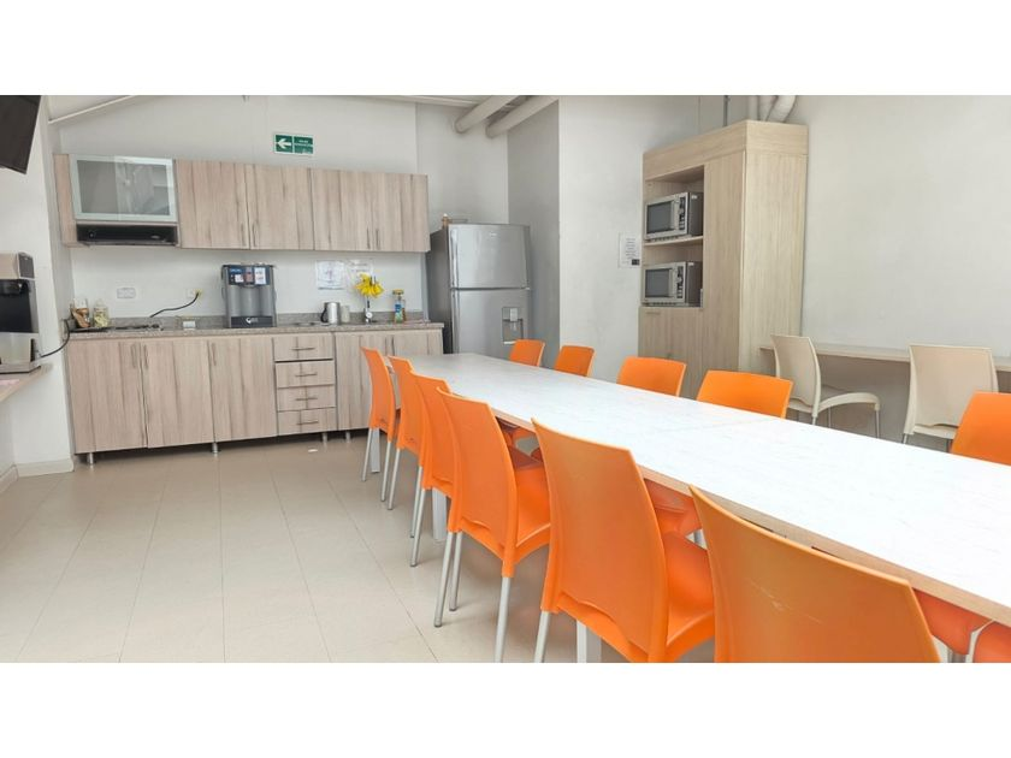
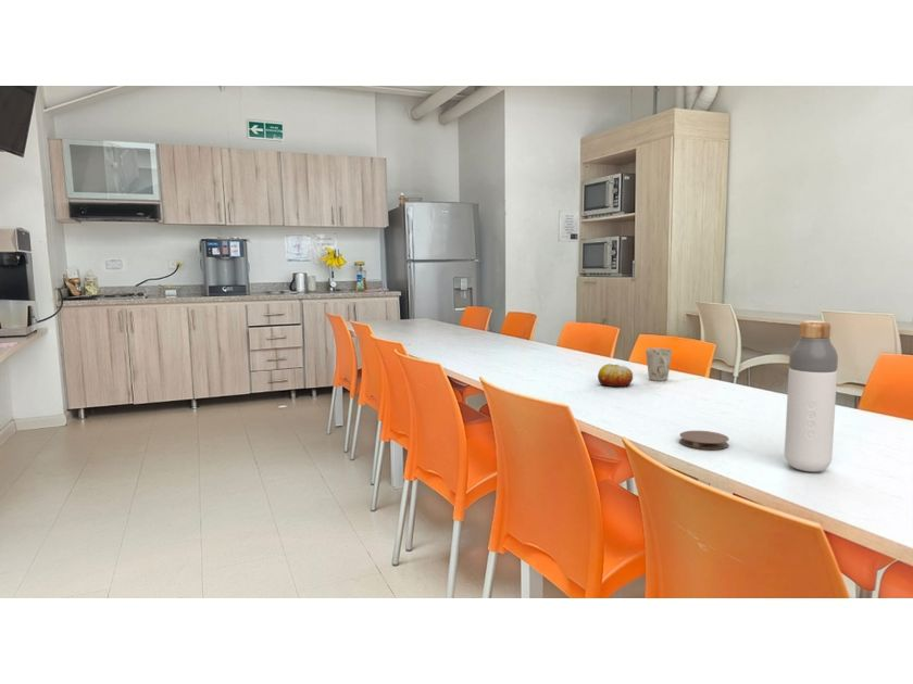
+ fruit (615, 373)
+ bottle (811, 395)
+ mug (660, 365)
+ coaster (703, 439)
